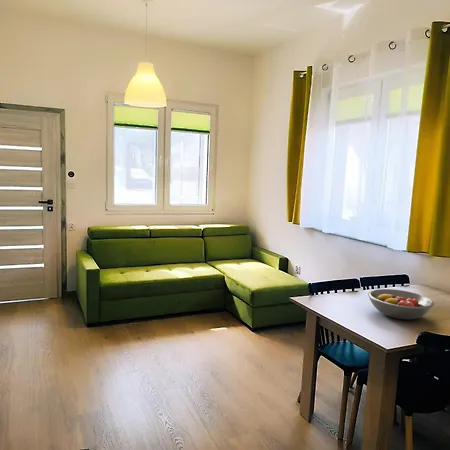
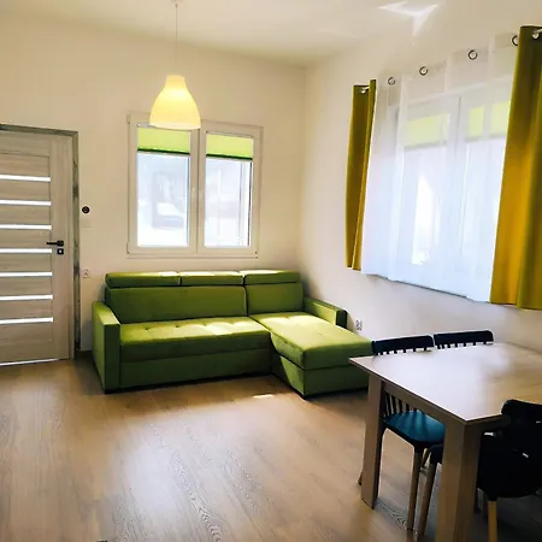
- fruit bowl (399, 304)
